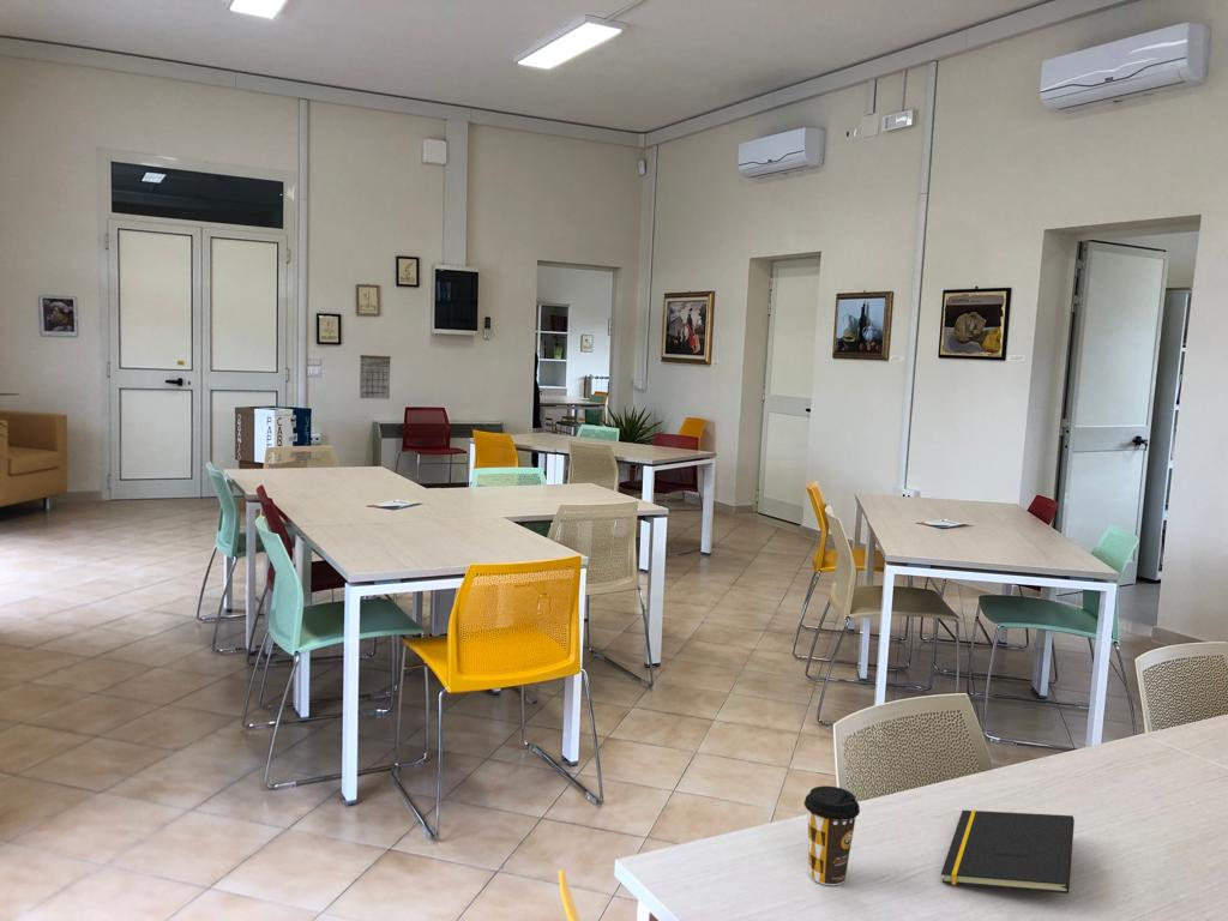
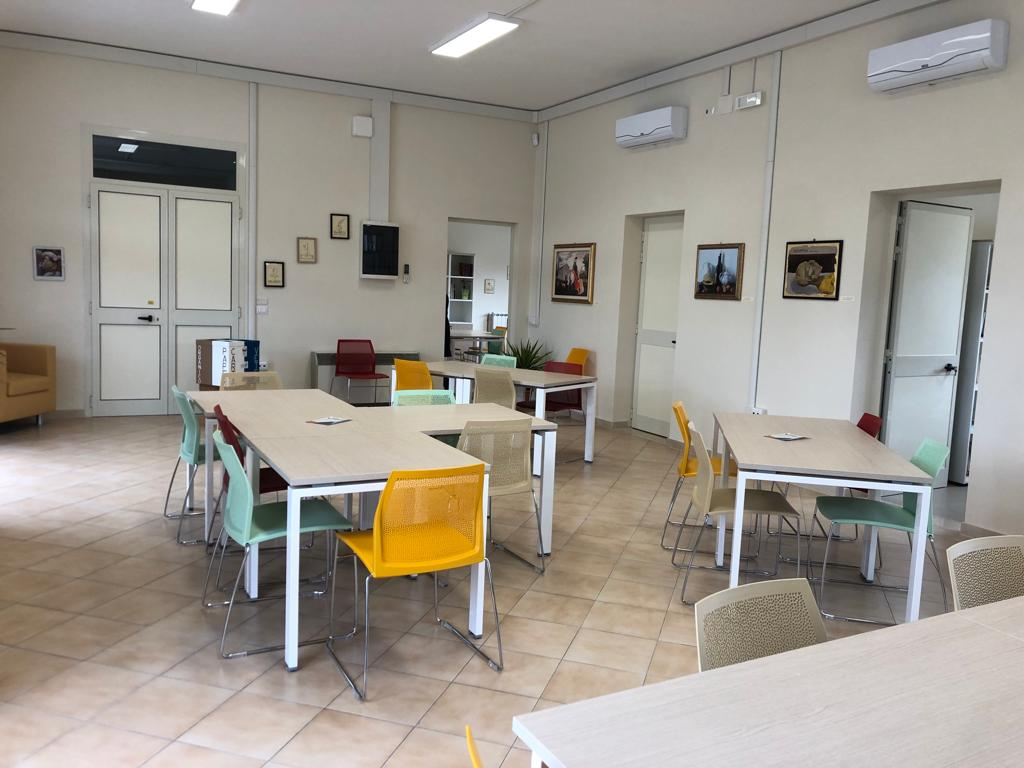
- calendar (374, 372)
- coffee cup (829, 836)
- notepad (1010, 848)
